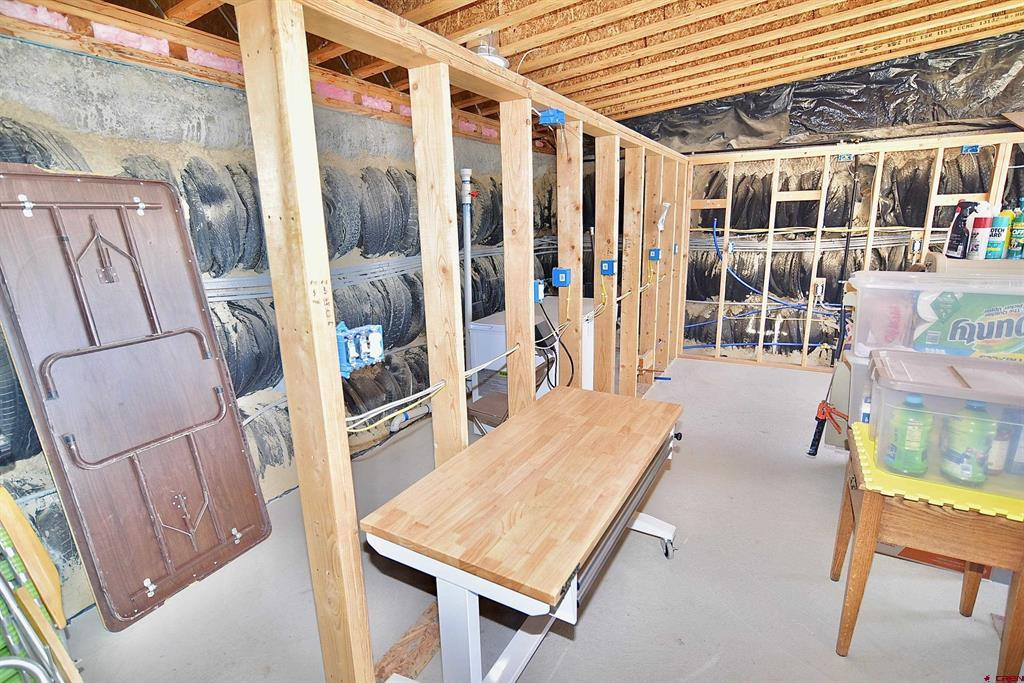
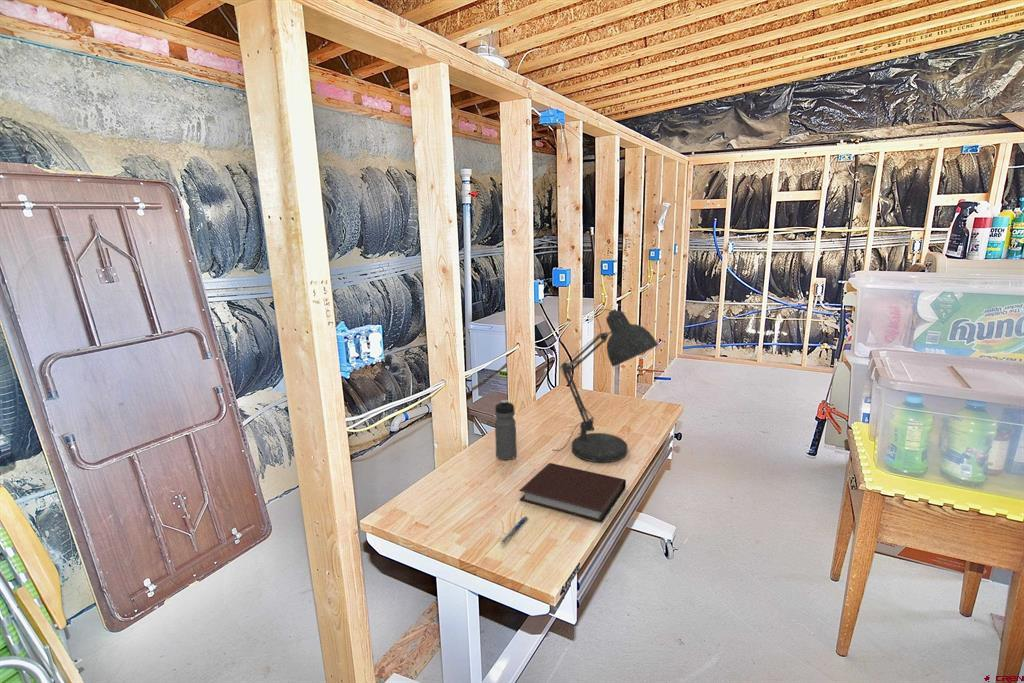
+ desk lamp (612, 366)
+ water bottle (505, 428)
+ notebook (573, 489)
+ pen (514, 529)
